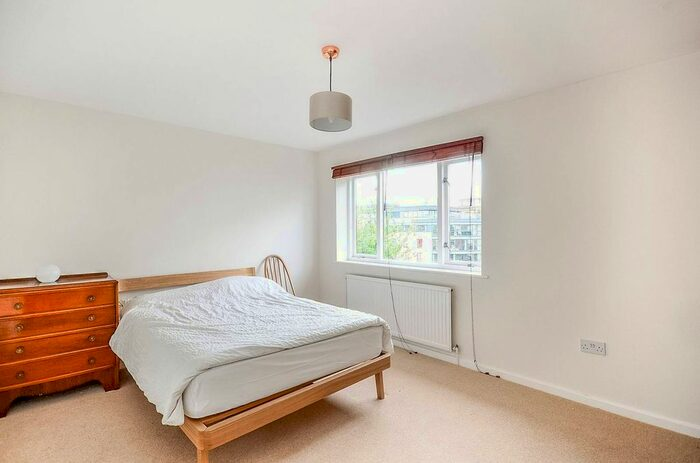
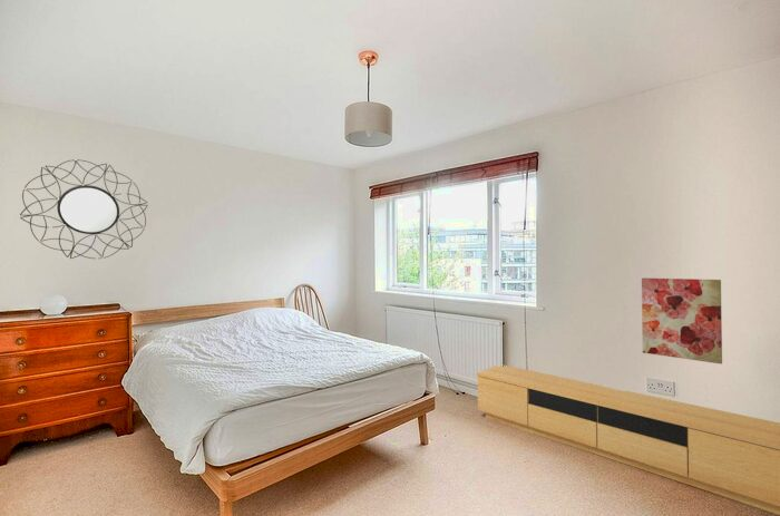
+ home mirror (89, 210)
+ media console (605, 420)
+ wall art (679, 318)
